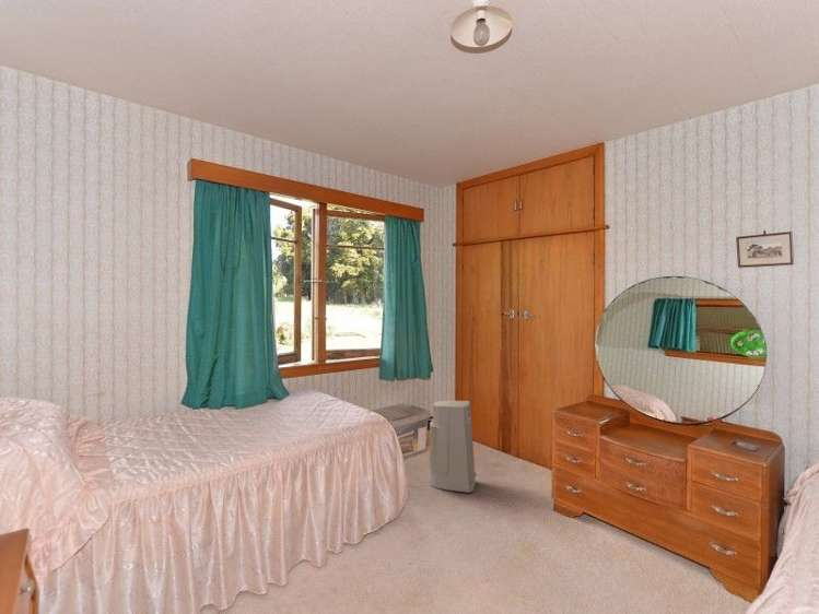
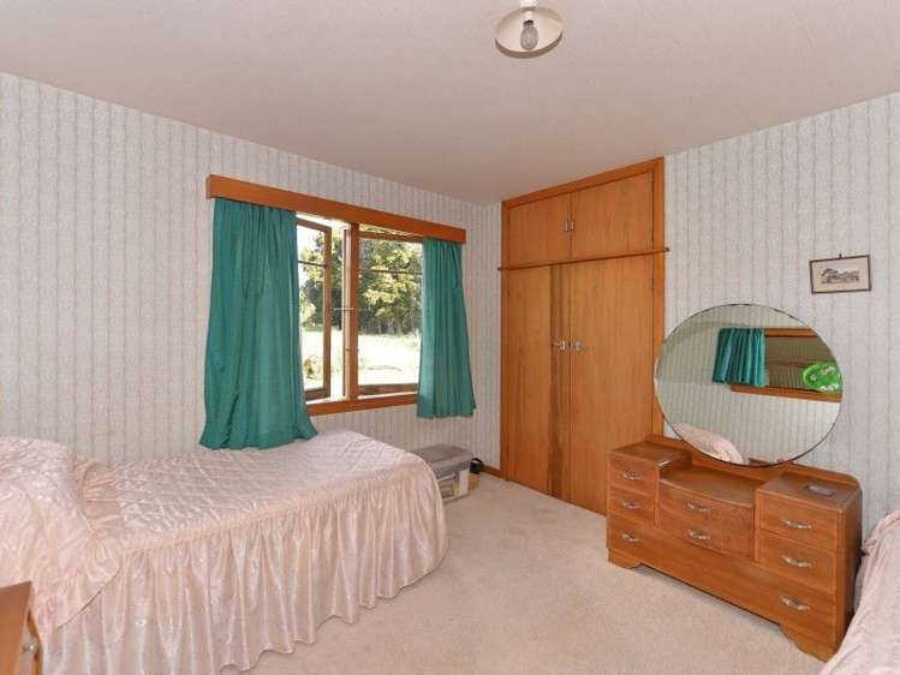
- air purifier (452, 442)
